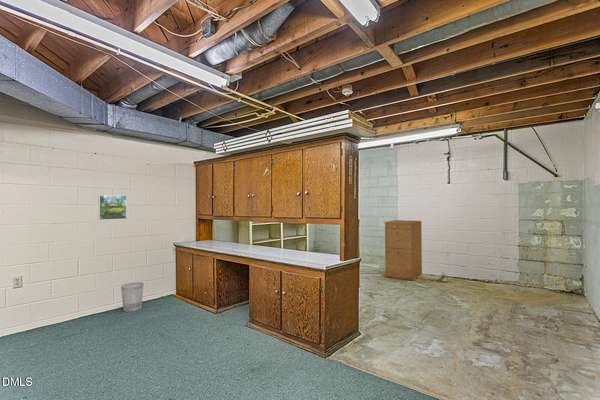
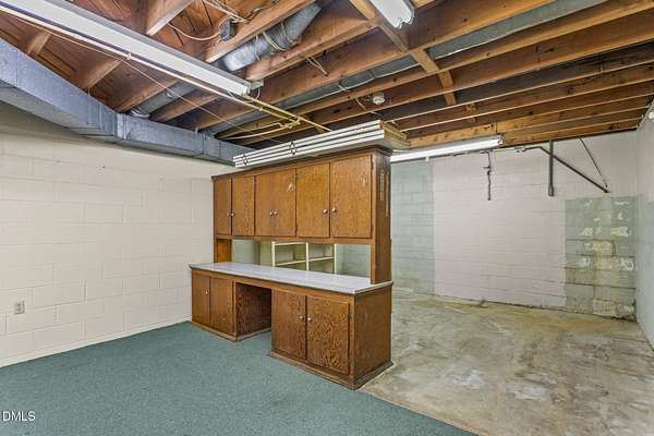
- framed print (112, 207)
- filing cabinet (403, 248)
- wastebasket (132, 296)
